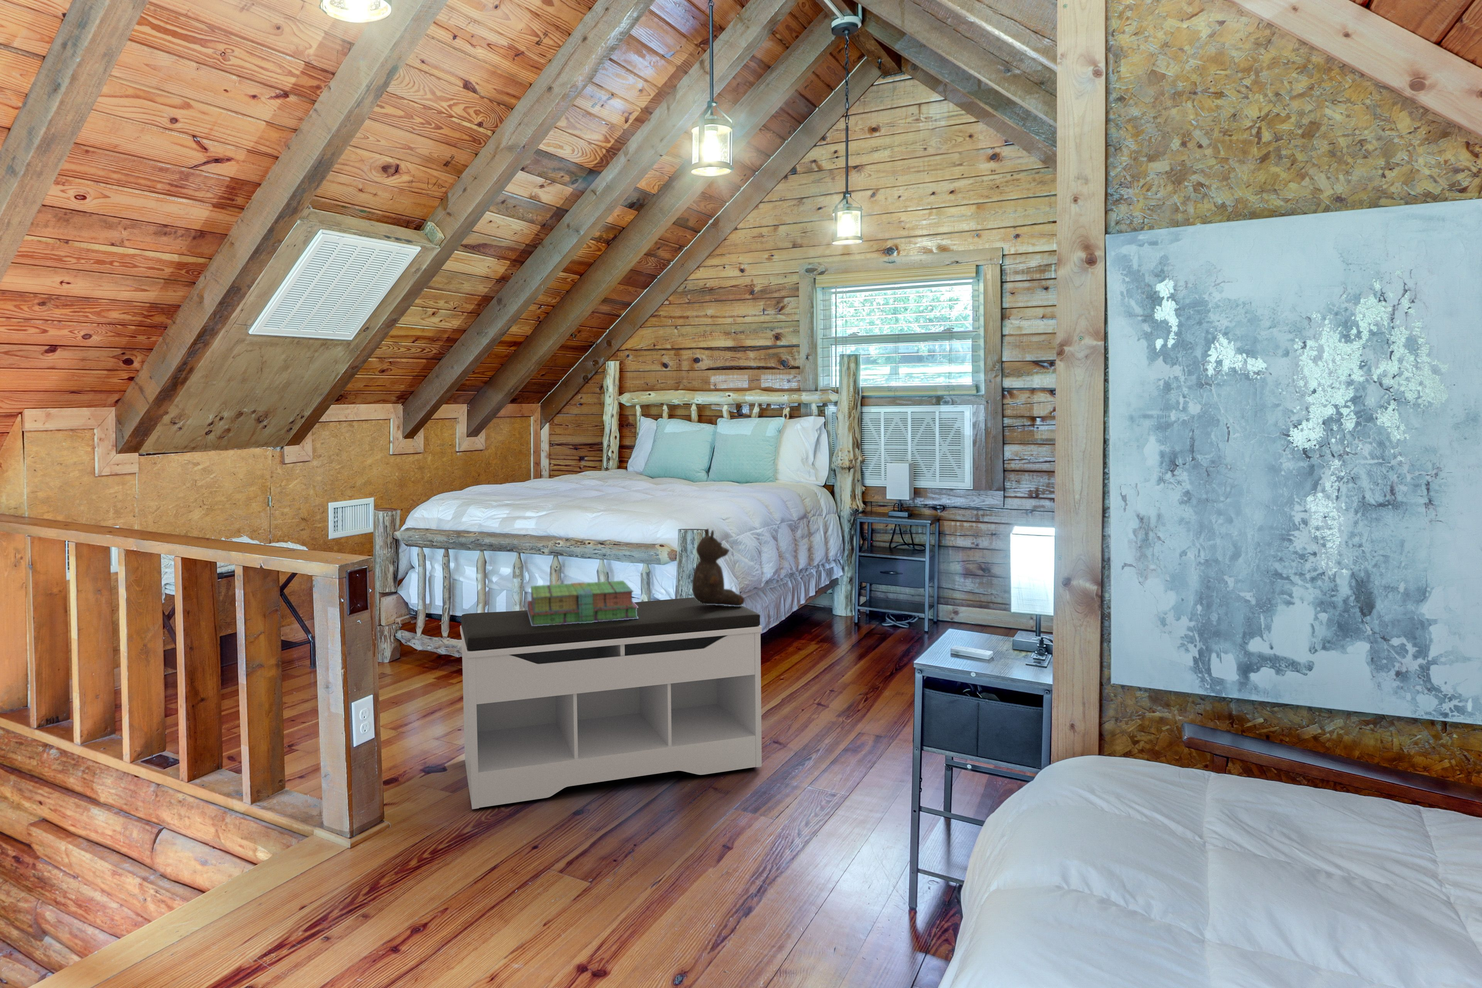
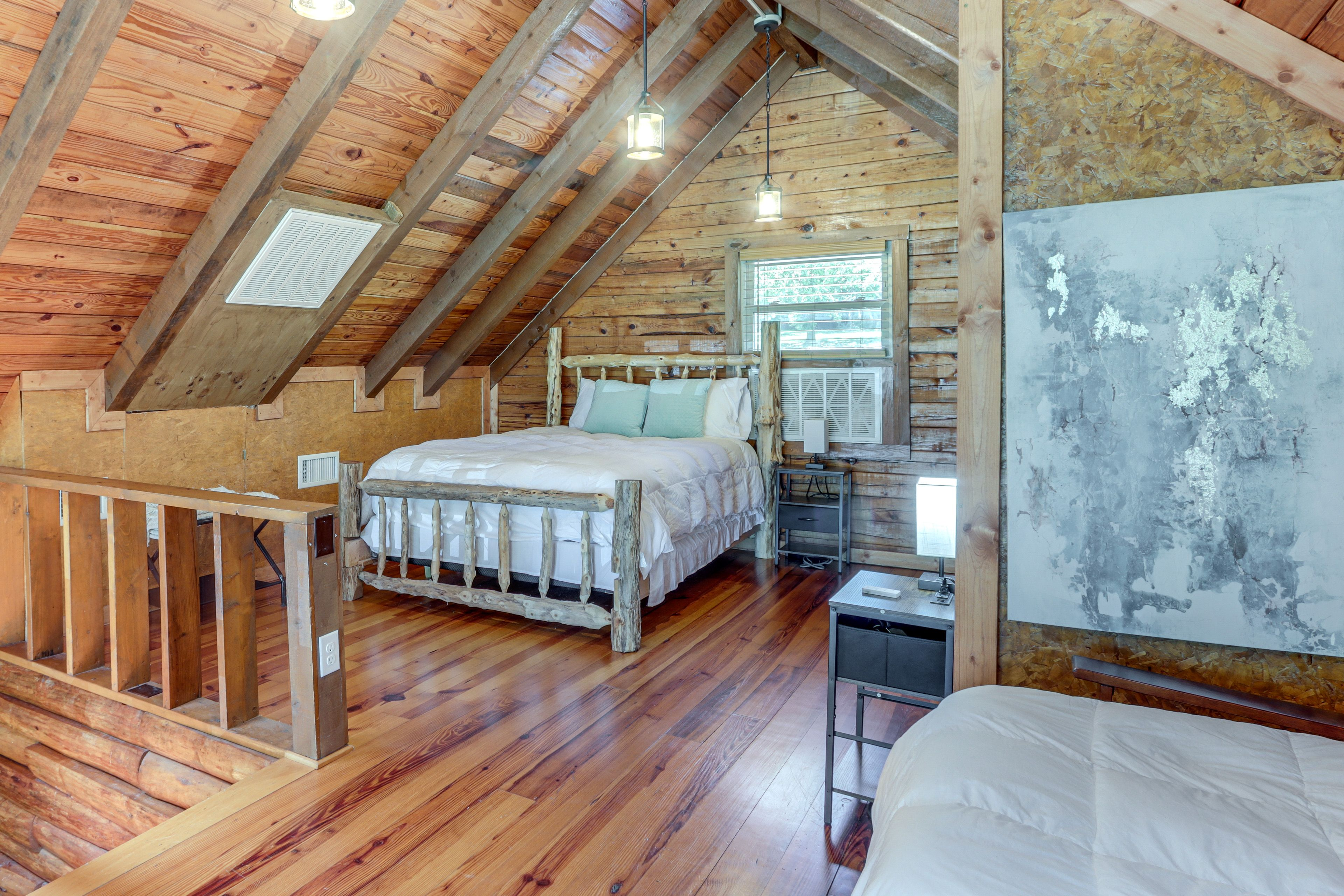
- bench (611, 689)
- stack of books (581, 601)
- stuffed bear (717, 567)
